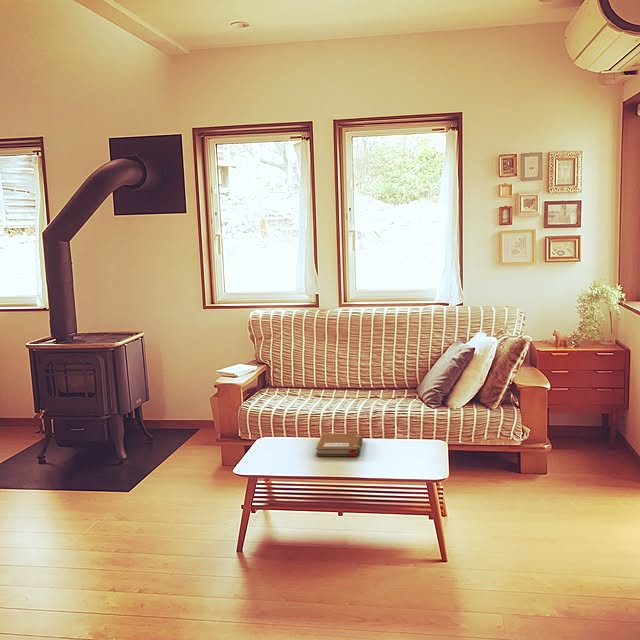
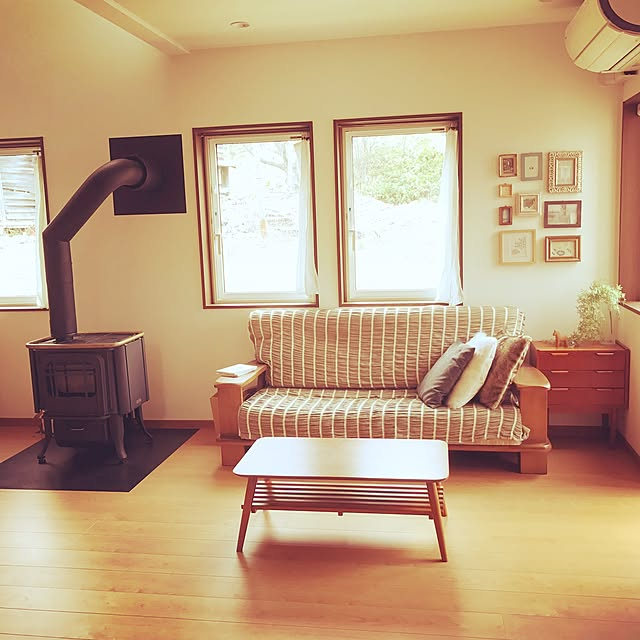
- notebook (340, 444)
